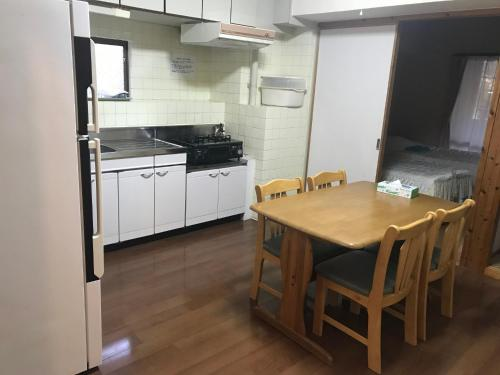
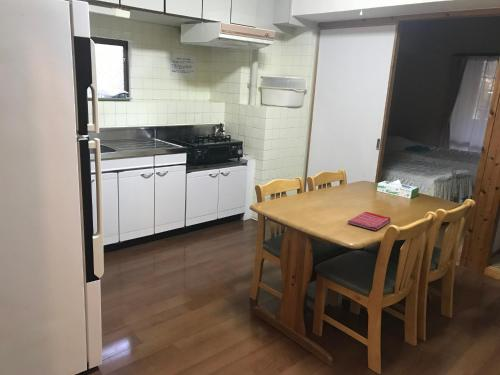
+ dish towel (369, 220)
